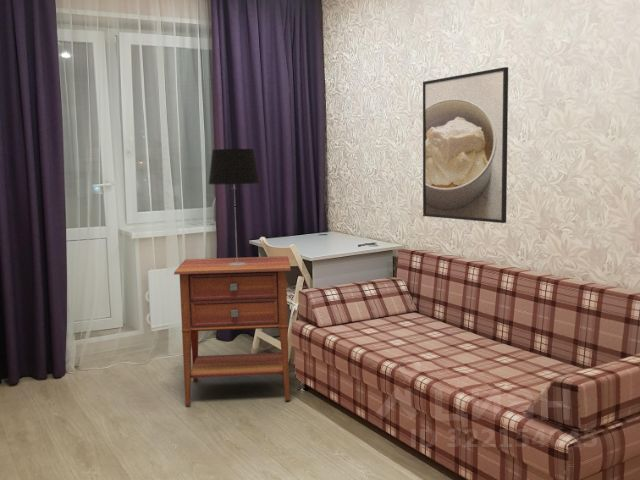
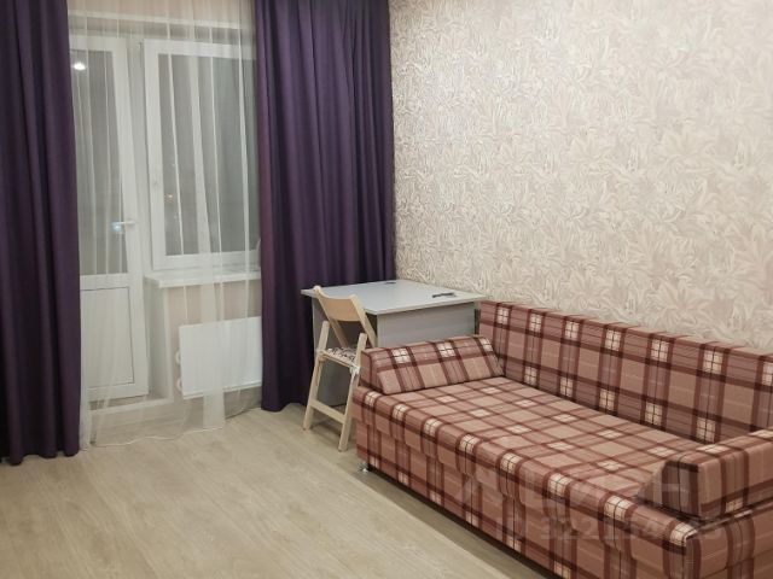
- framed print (462, 148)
- nightstand (237, 327)
- table lamp (235, 209)
